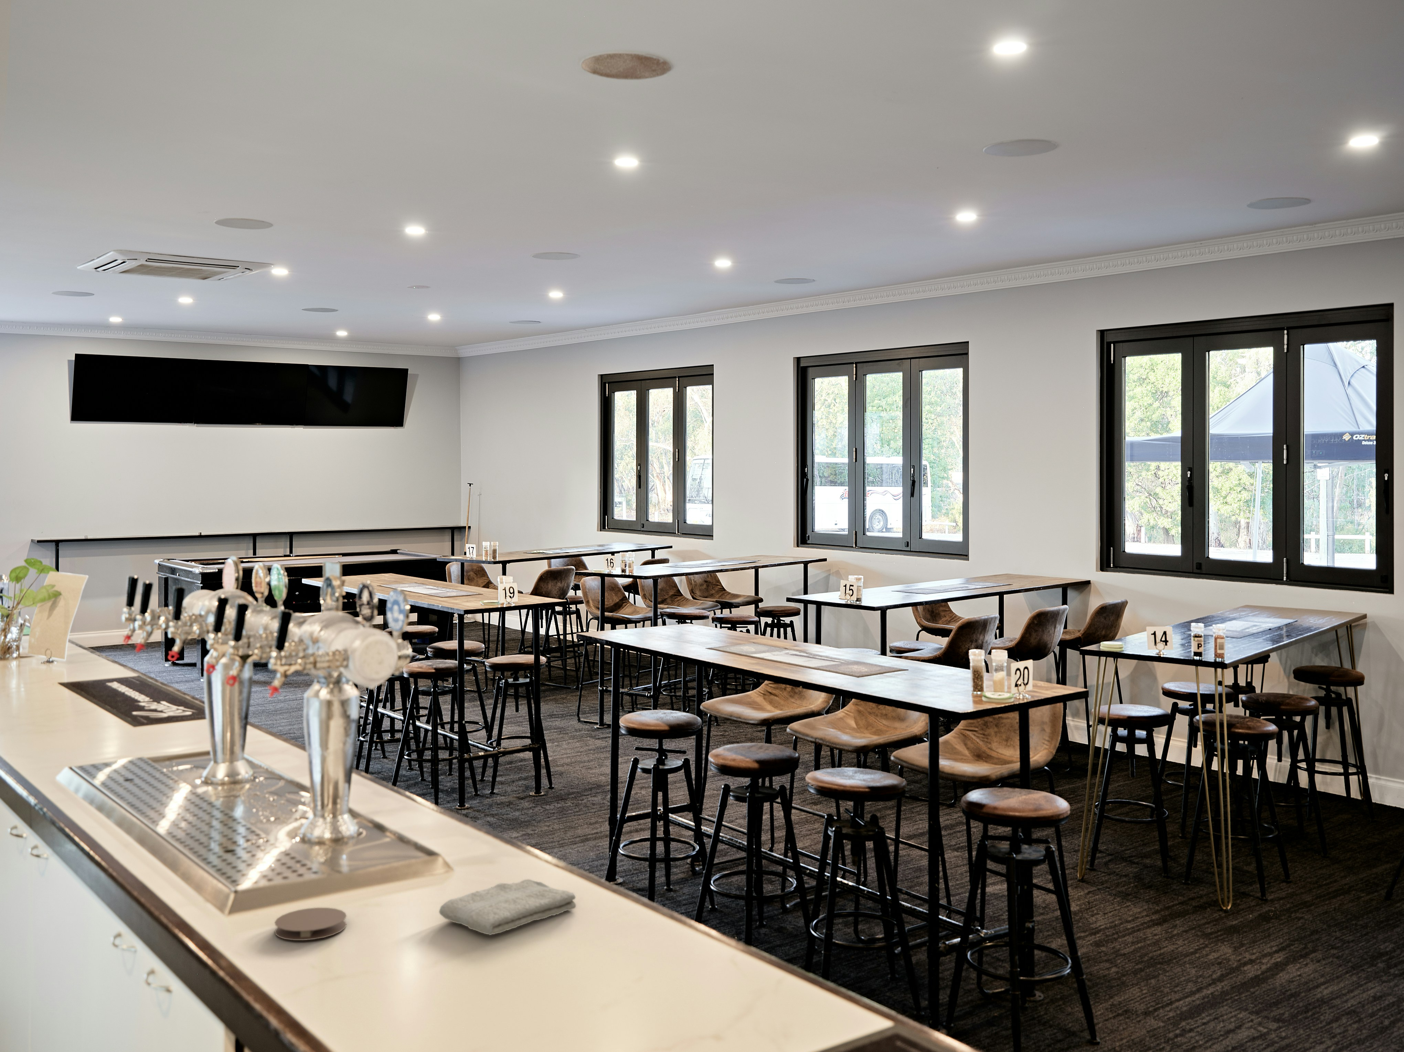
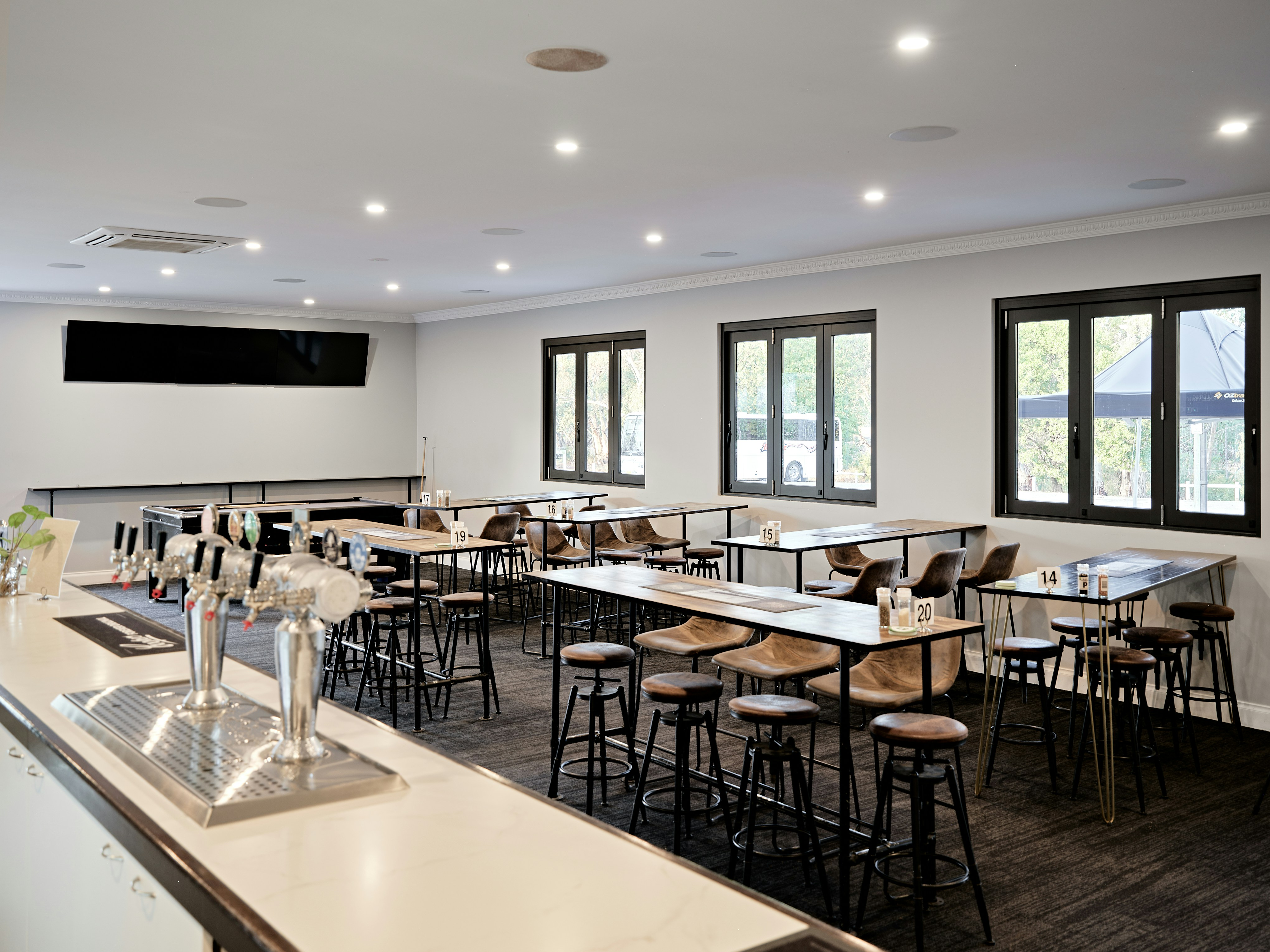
- coaster (311, 924)
- washcloth (511, 905)
